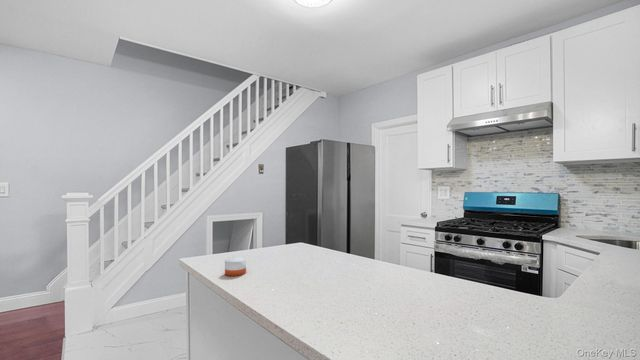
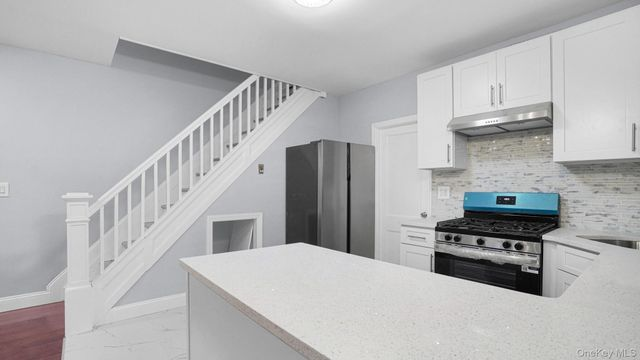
- candle (235, 258)
